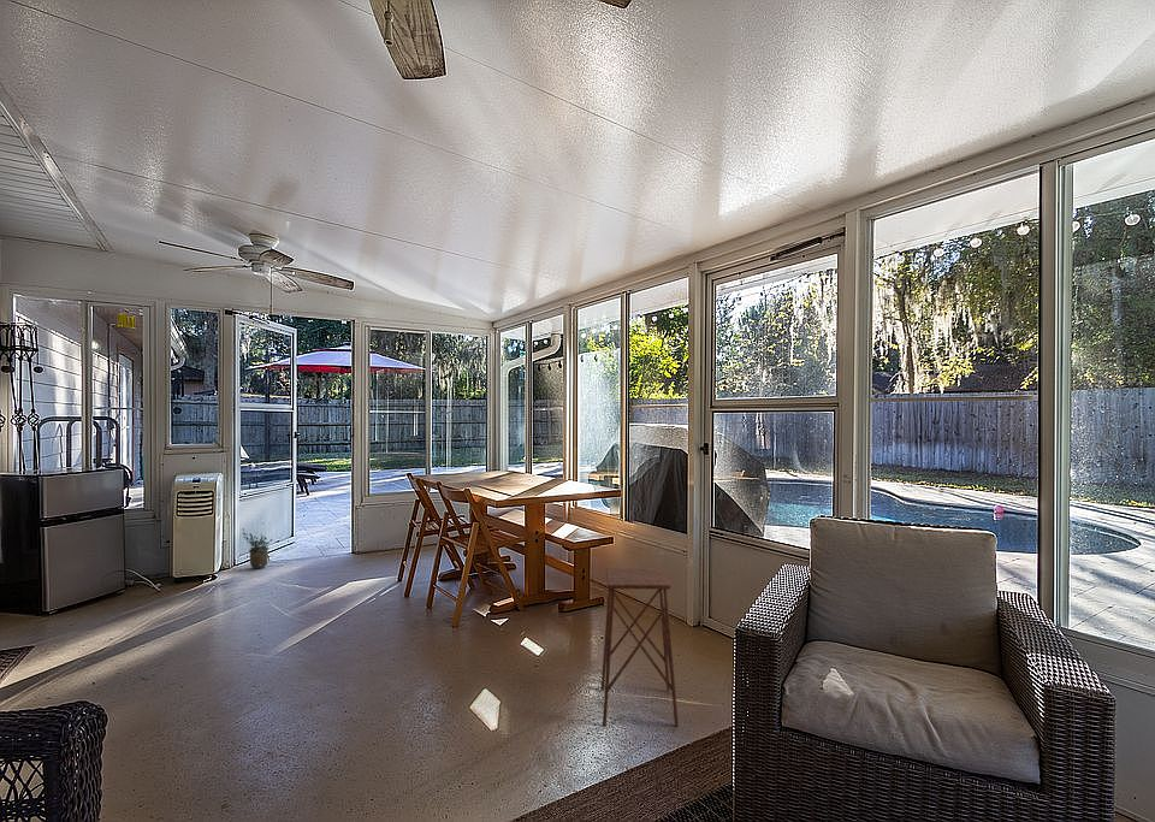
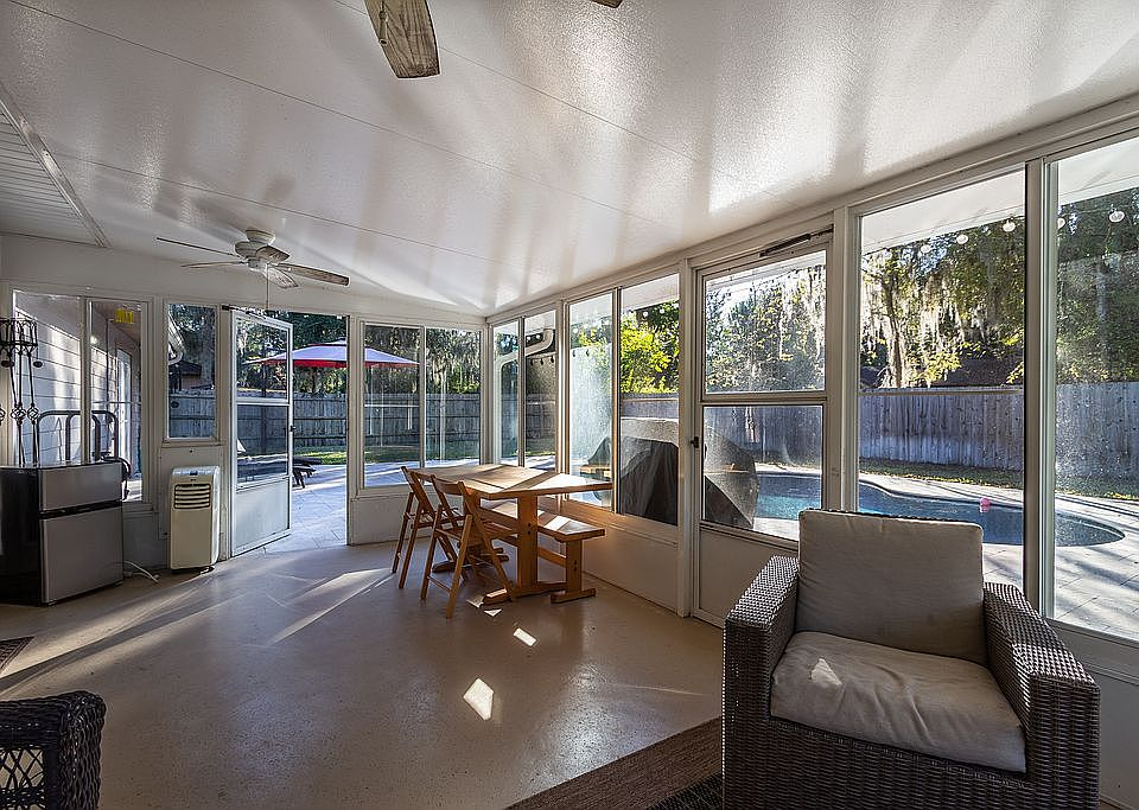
- side table (638, 641)
- potted plant (256, 546)
